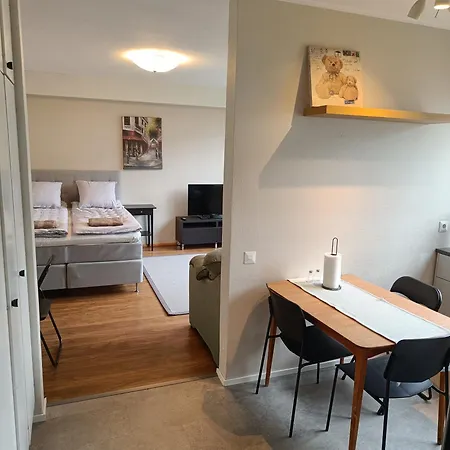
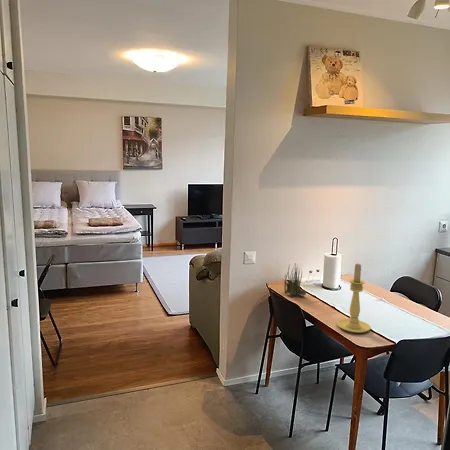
+ plant (295, 274)
+ candle holder (355, 295)
